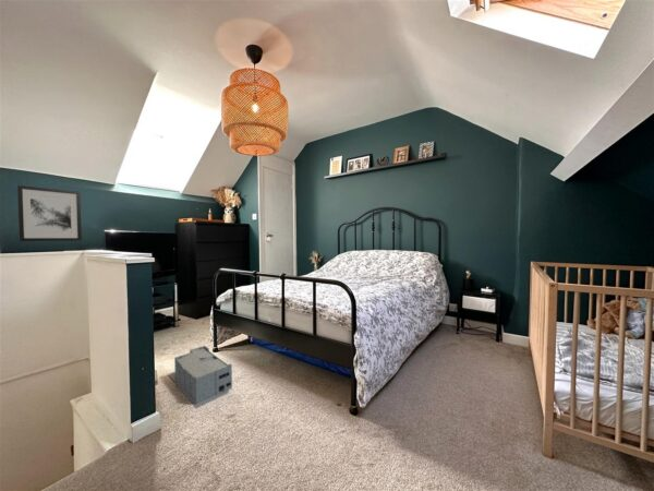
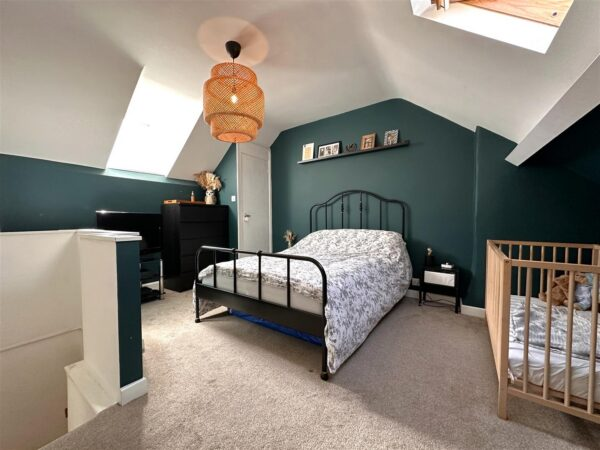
- storage bin (199, 370)
- wall art (51, 215)
